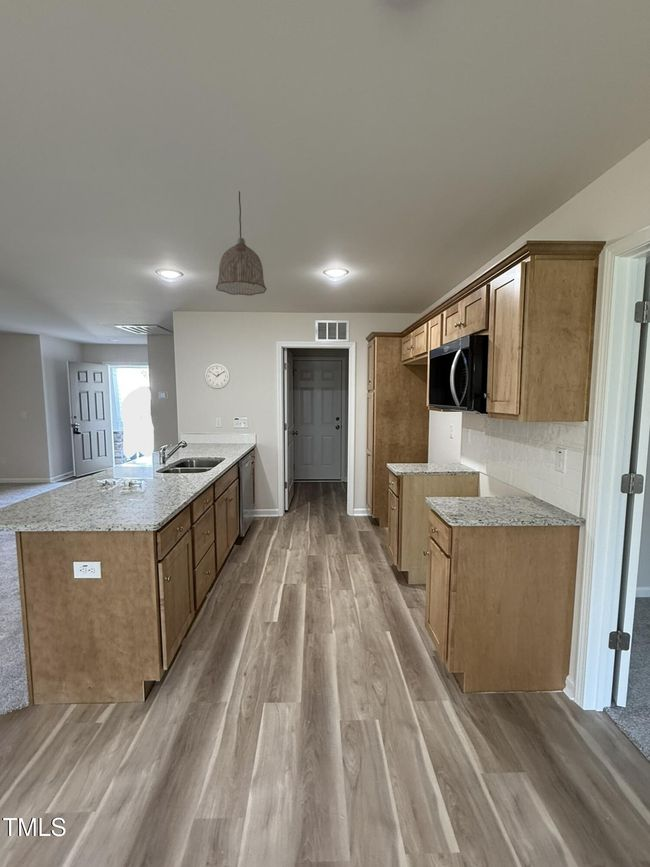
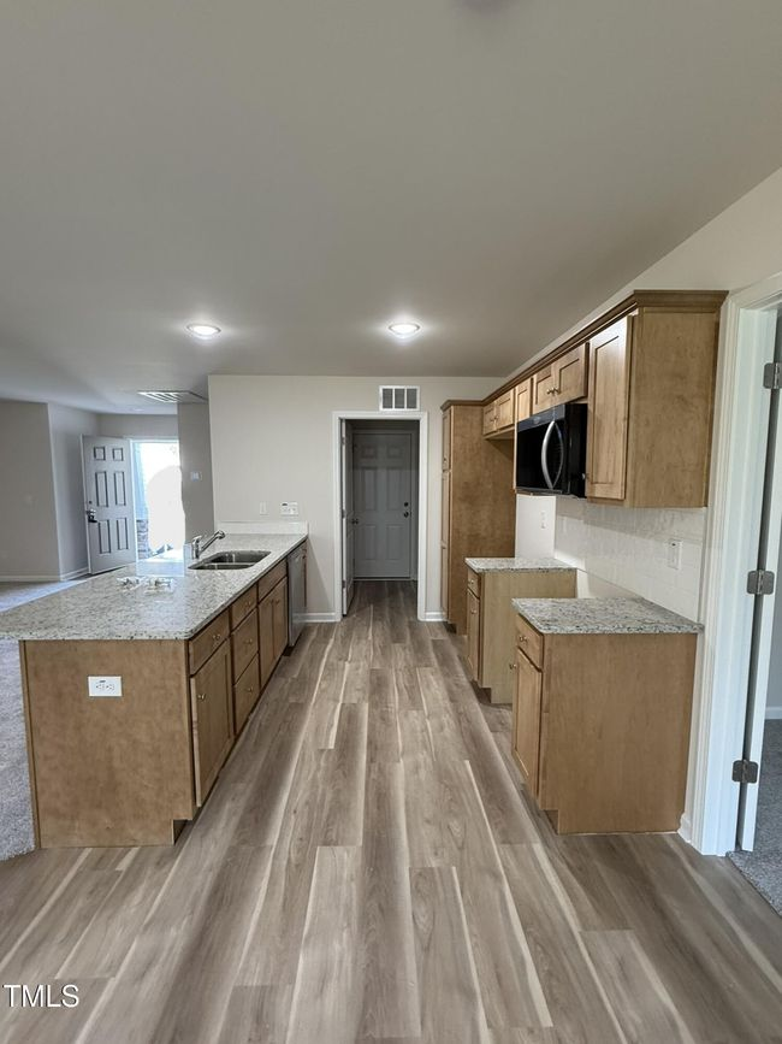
- pendant lamp (240, 241)
- wall clock (217, 376)
